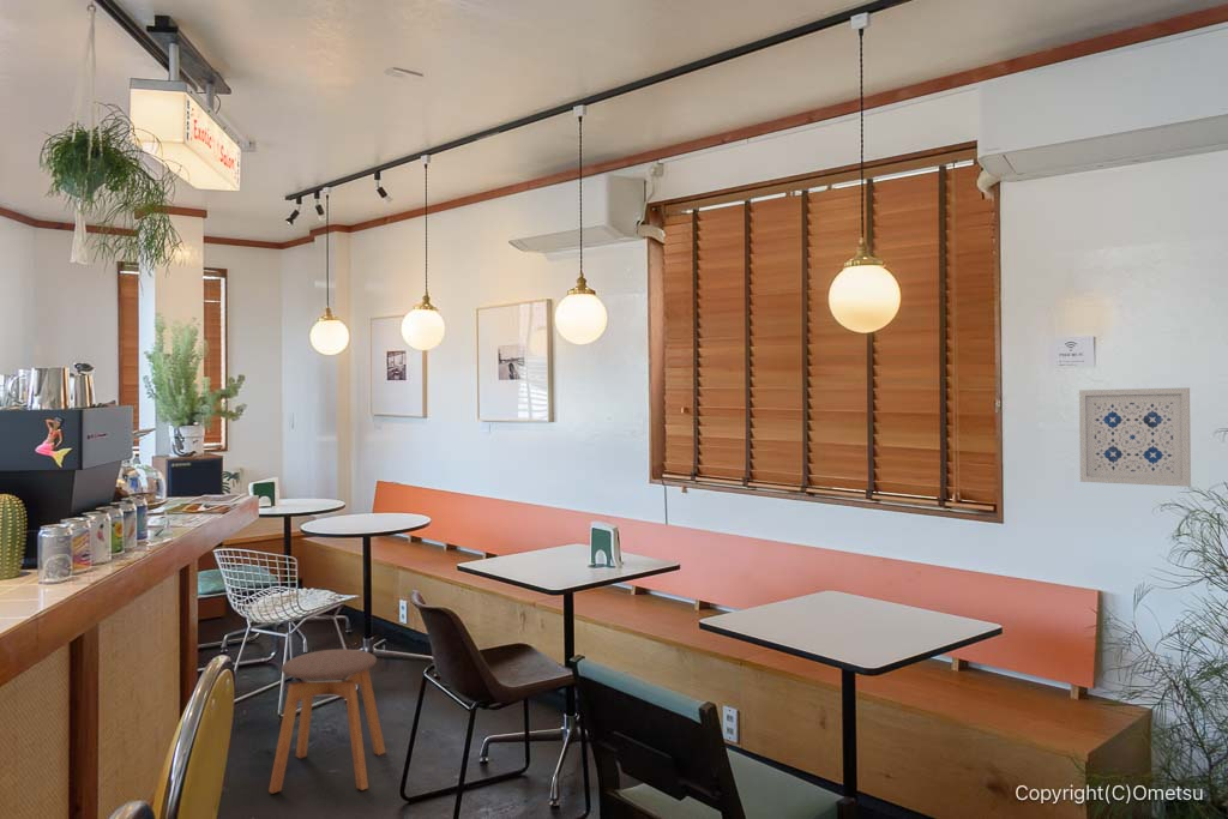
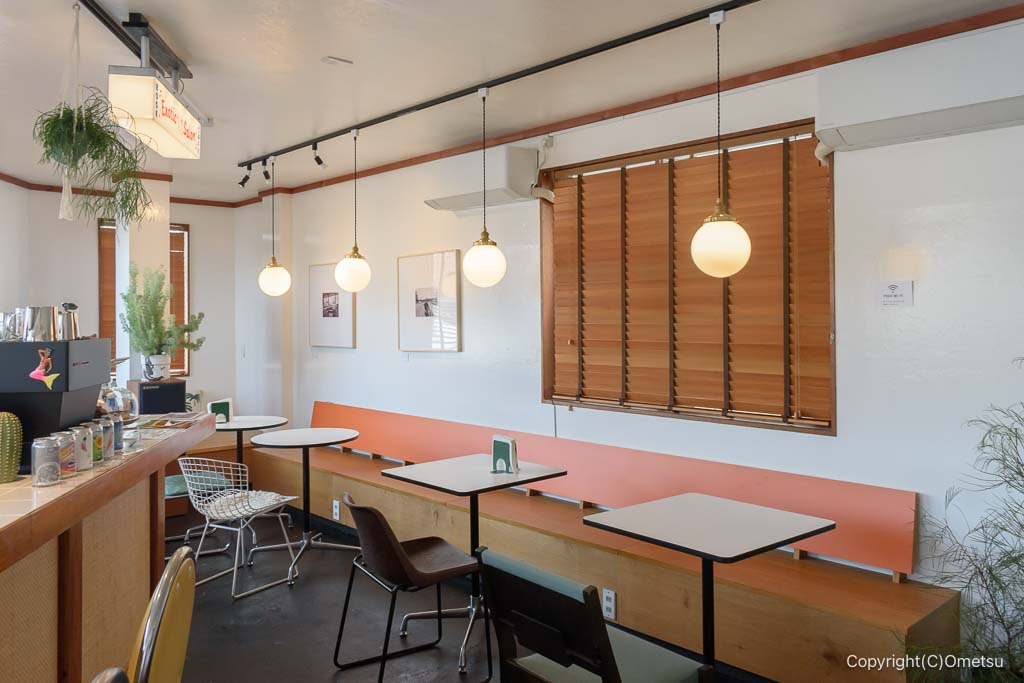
- stool (347, 707)
- wall art (1132, 435)
